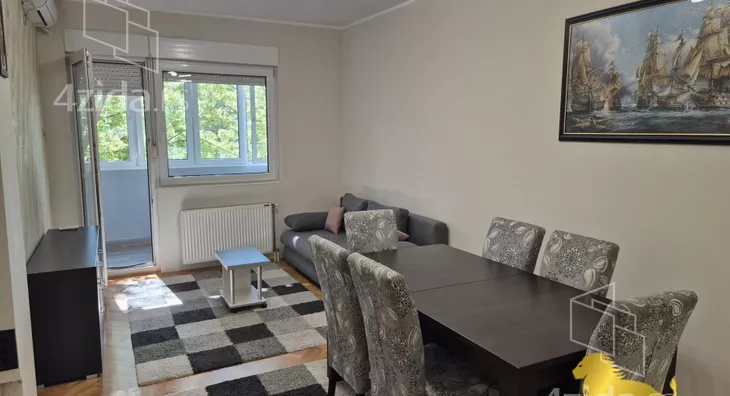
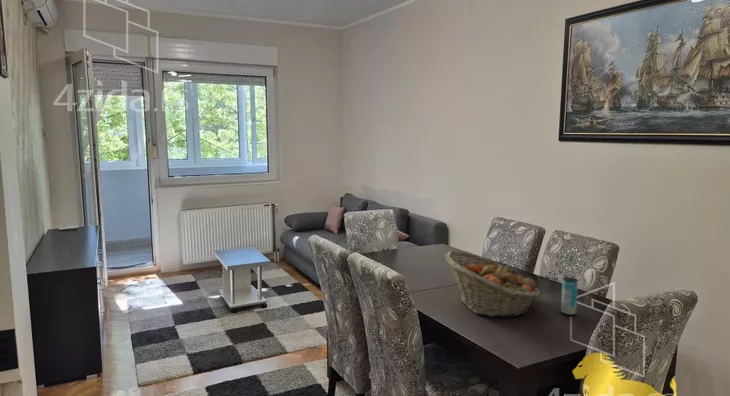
+ beverage can (569, 296)
+ fruit basket (490, 280)
